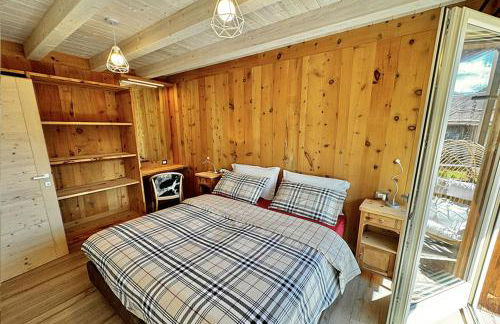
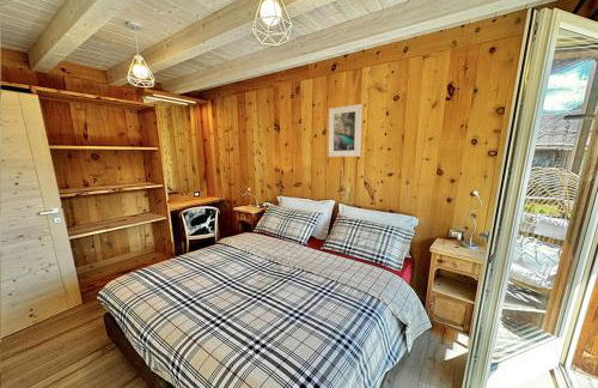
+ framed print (343, 132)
